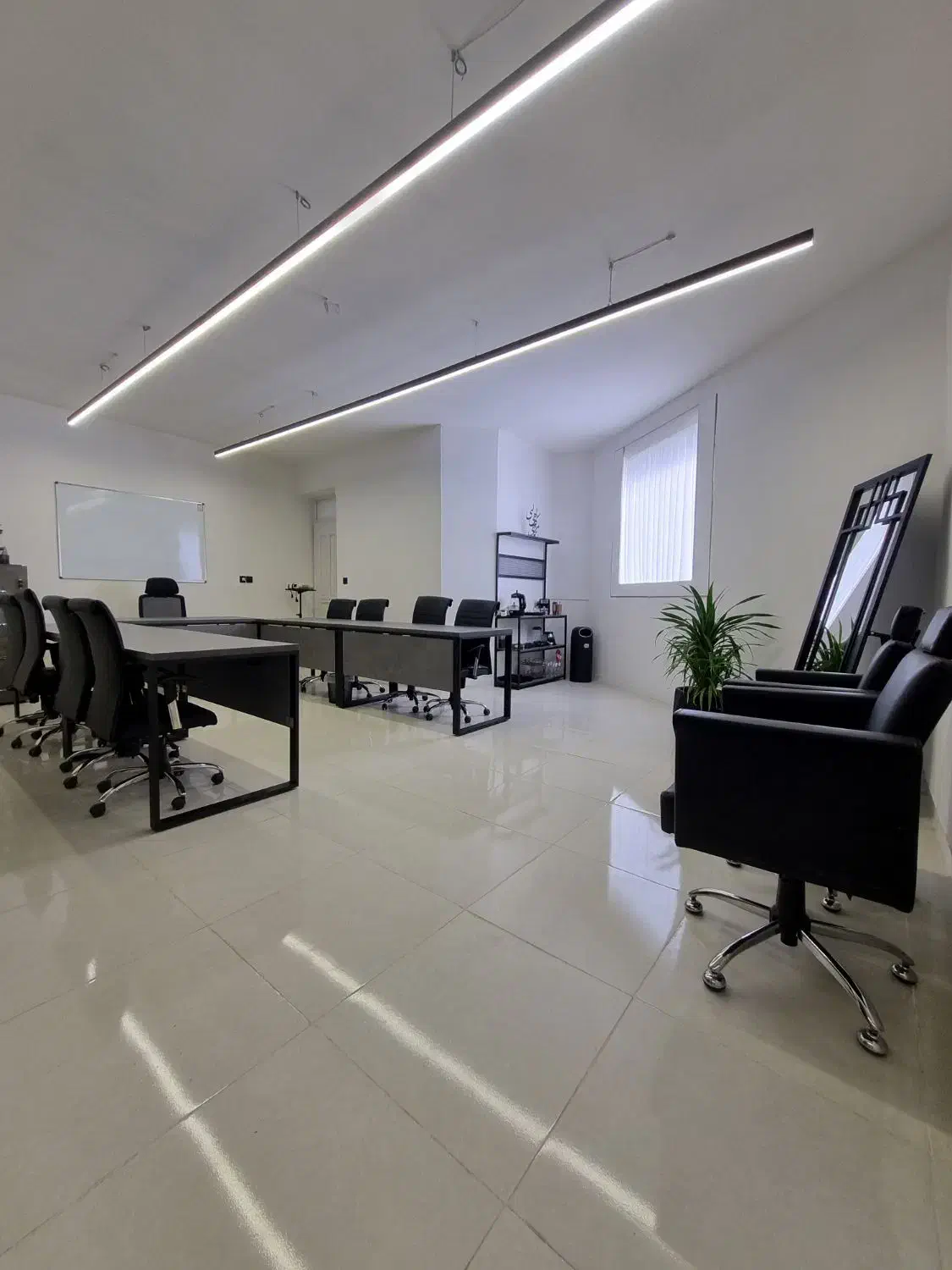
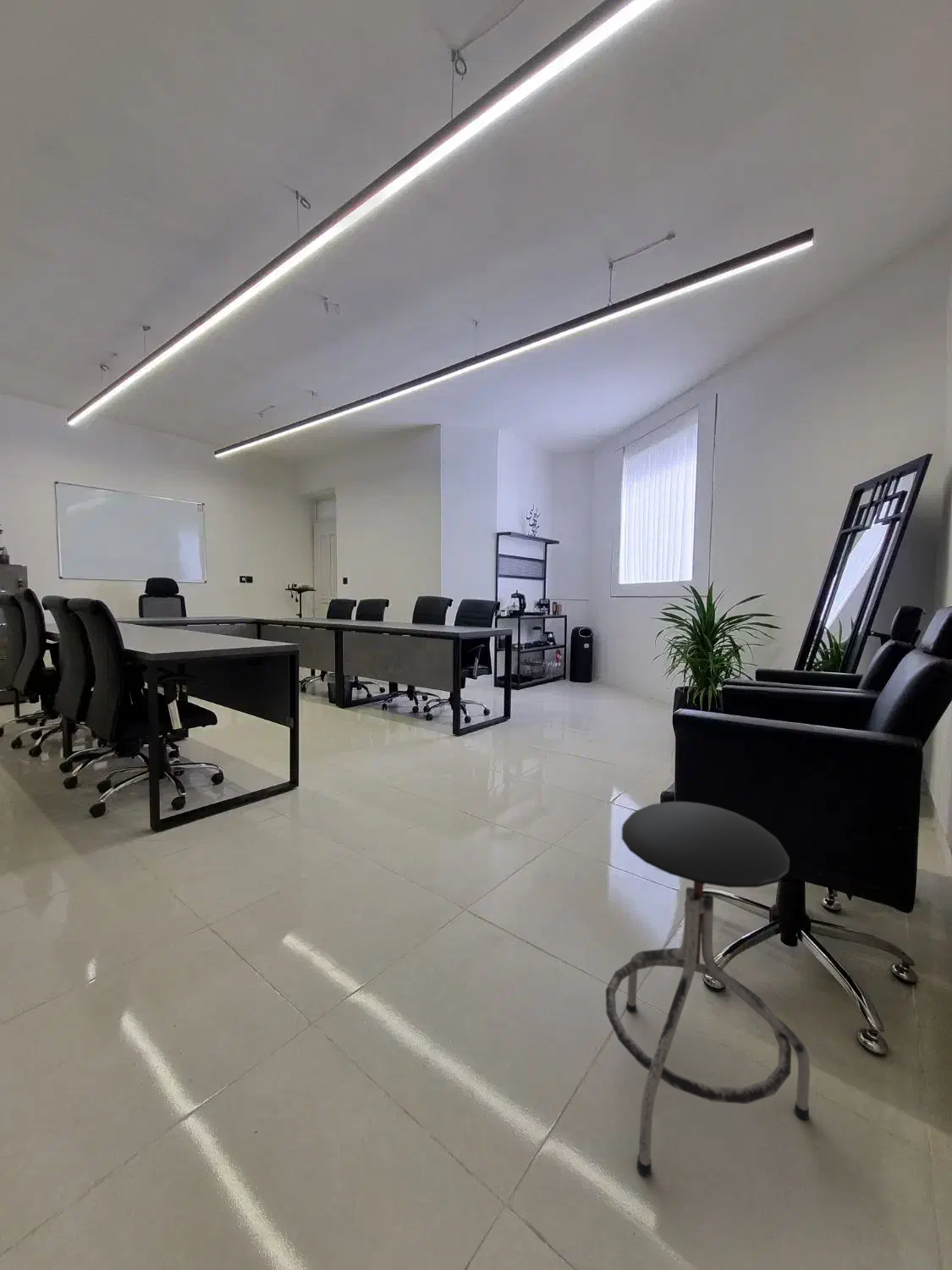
+ stool (691, 959)
